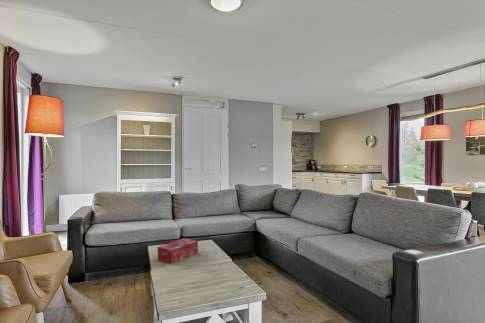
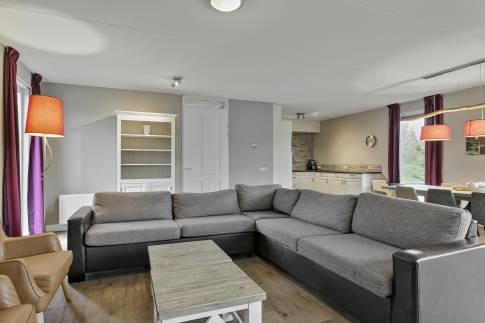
- tissue box (178, 249)
